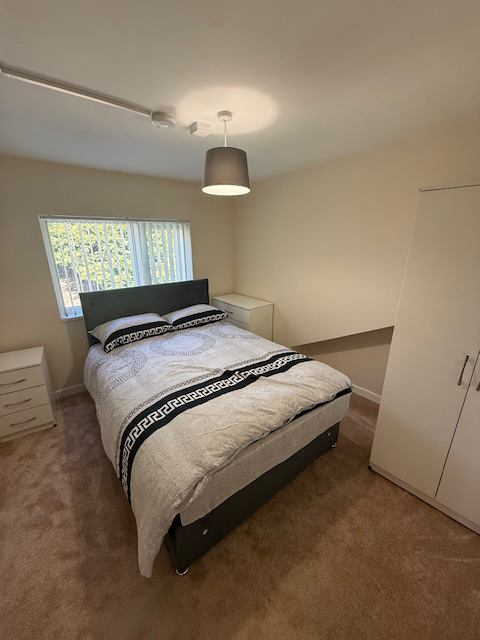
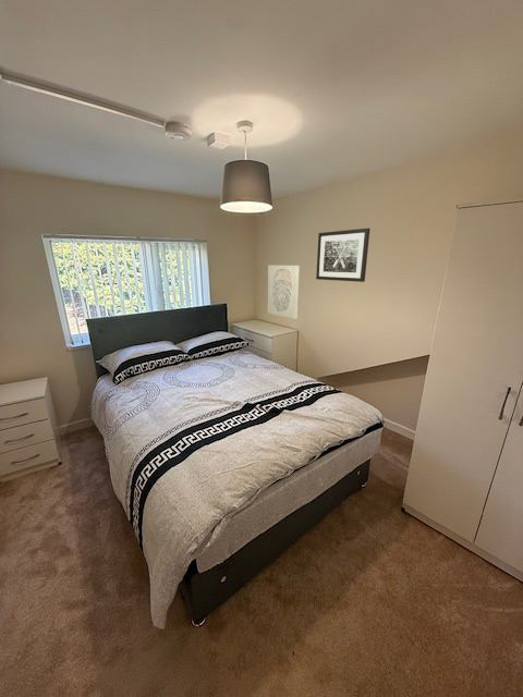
+ wall art (340, 256)
+ wall art (282, 291)
